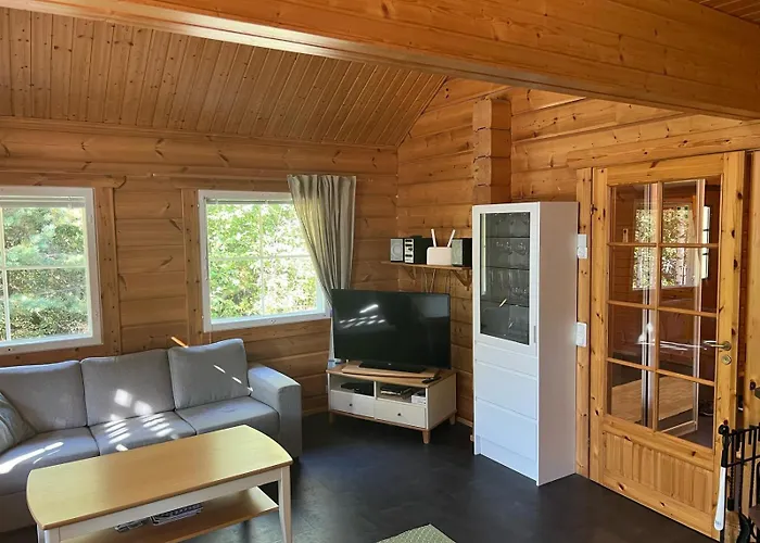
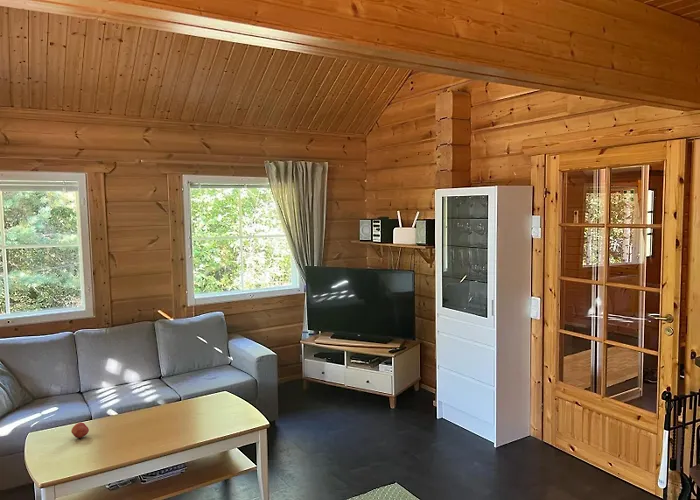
+ fruit (80, 430)
